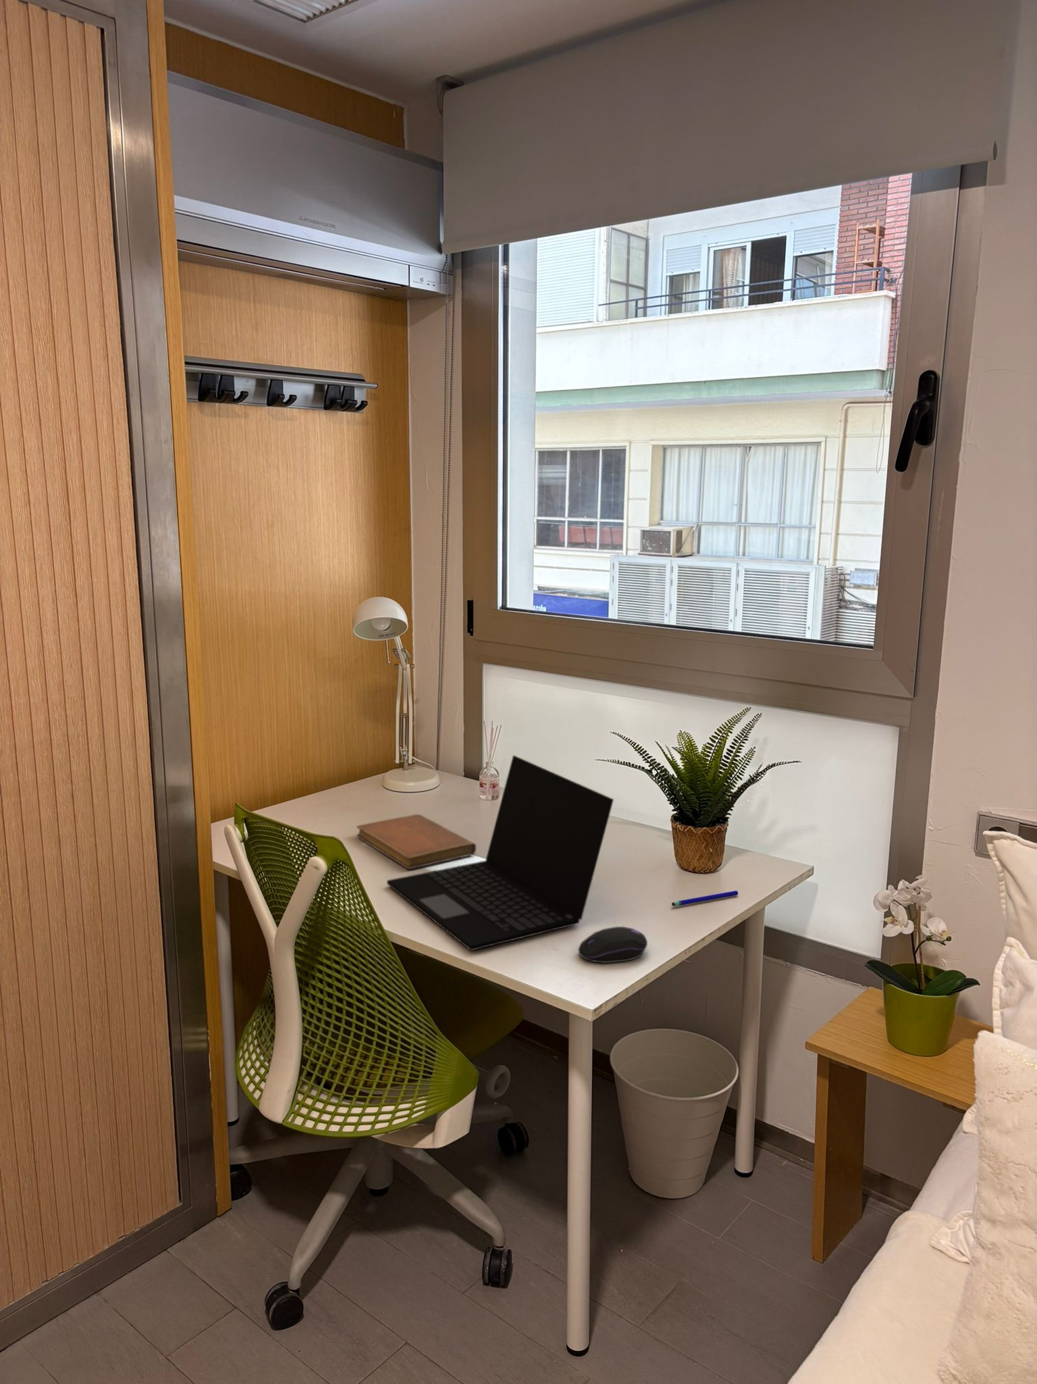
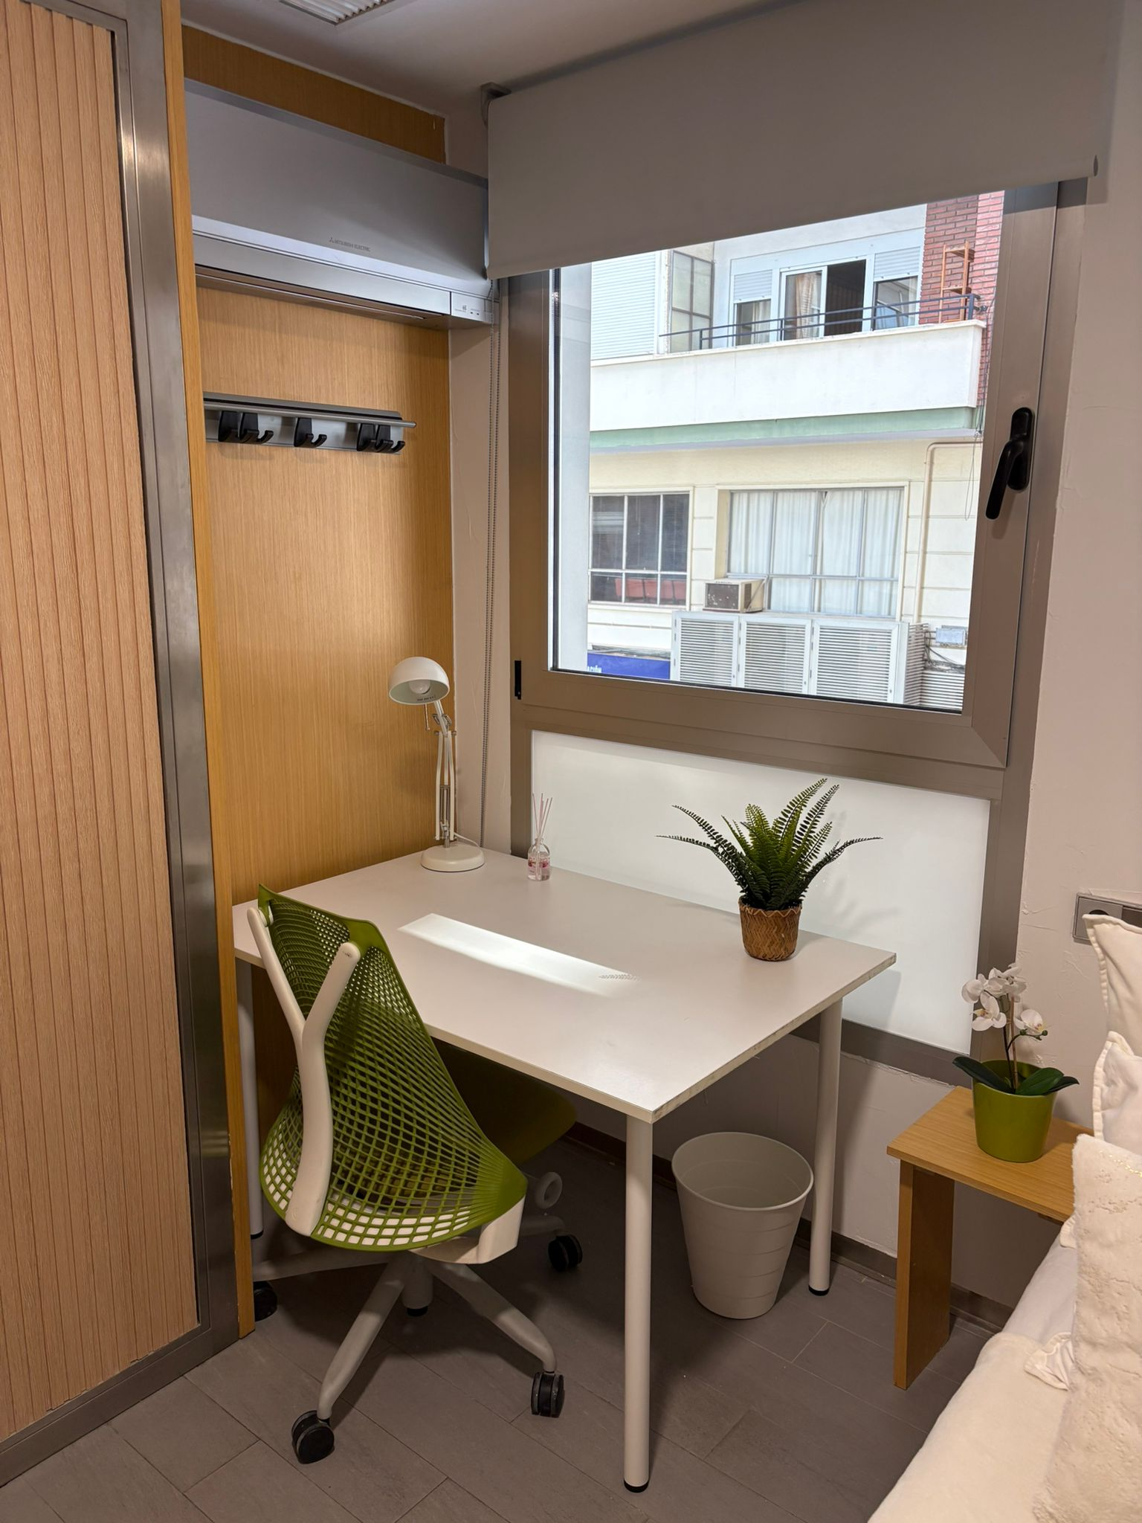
- computer mouse (613, 942)
- laptop (496, 845)
- pen (705, 898)
- notebook (415, 839)
